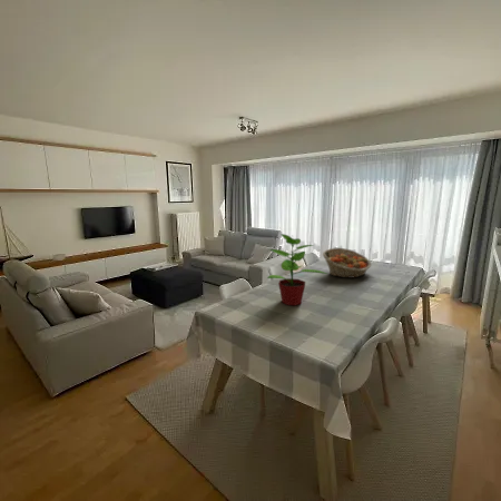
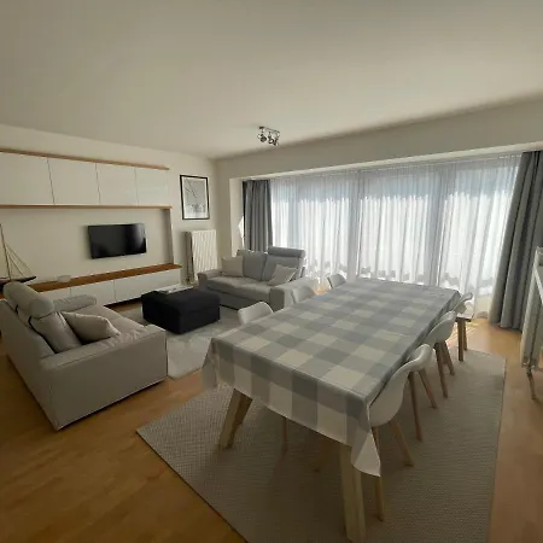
- potted plant (292, 266)
- fruit basket (346, 262)
